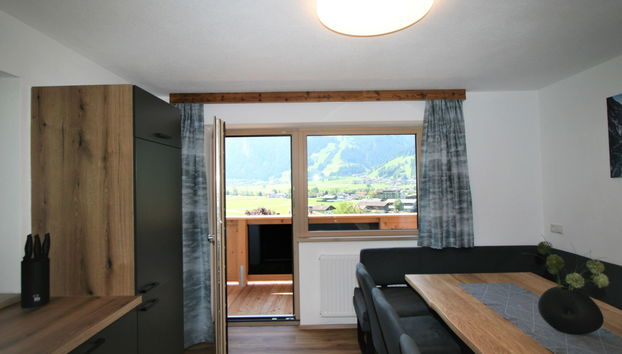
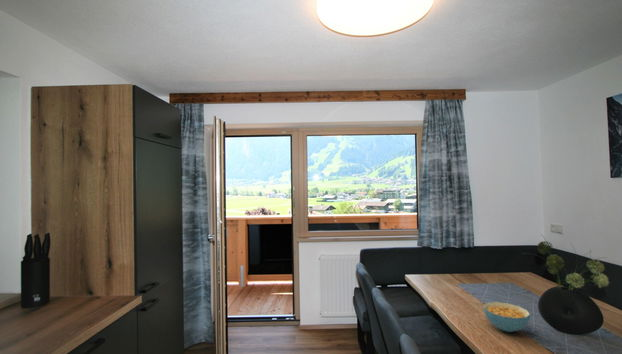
+ cereal bowl (506, 319)
